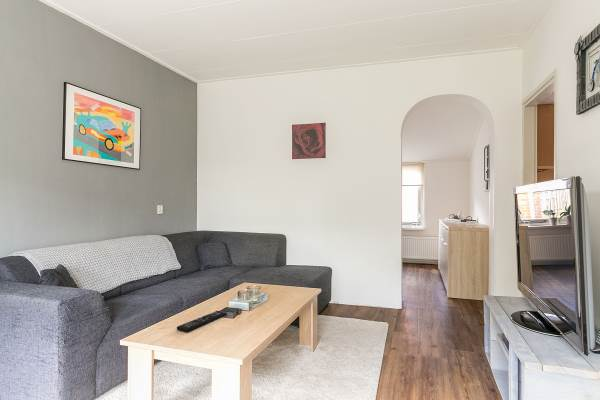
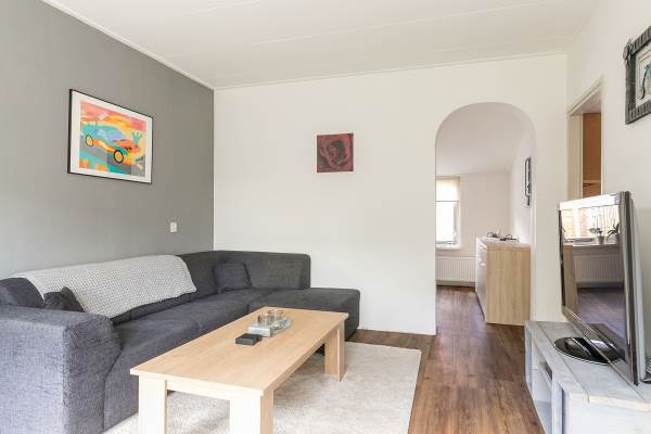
- remote control (203, 320)
